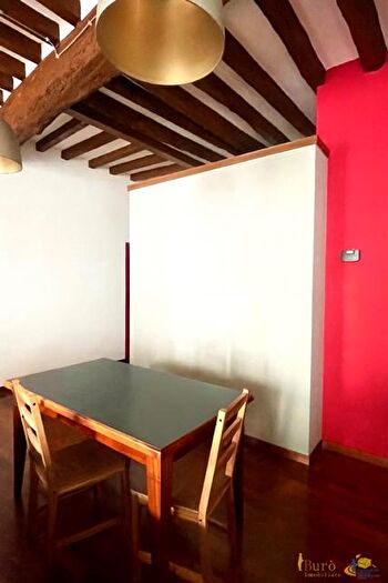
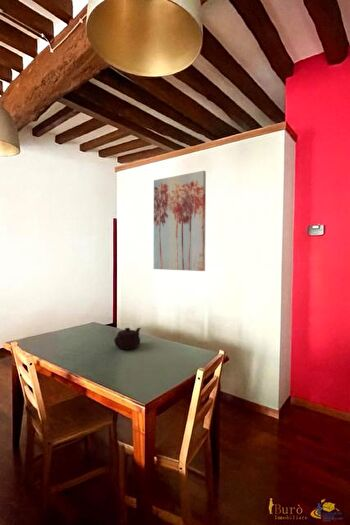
+ wall art (177, 223)
+ teapot (128, 337)
